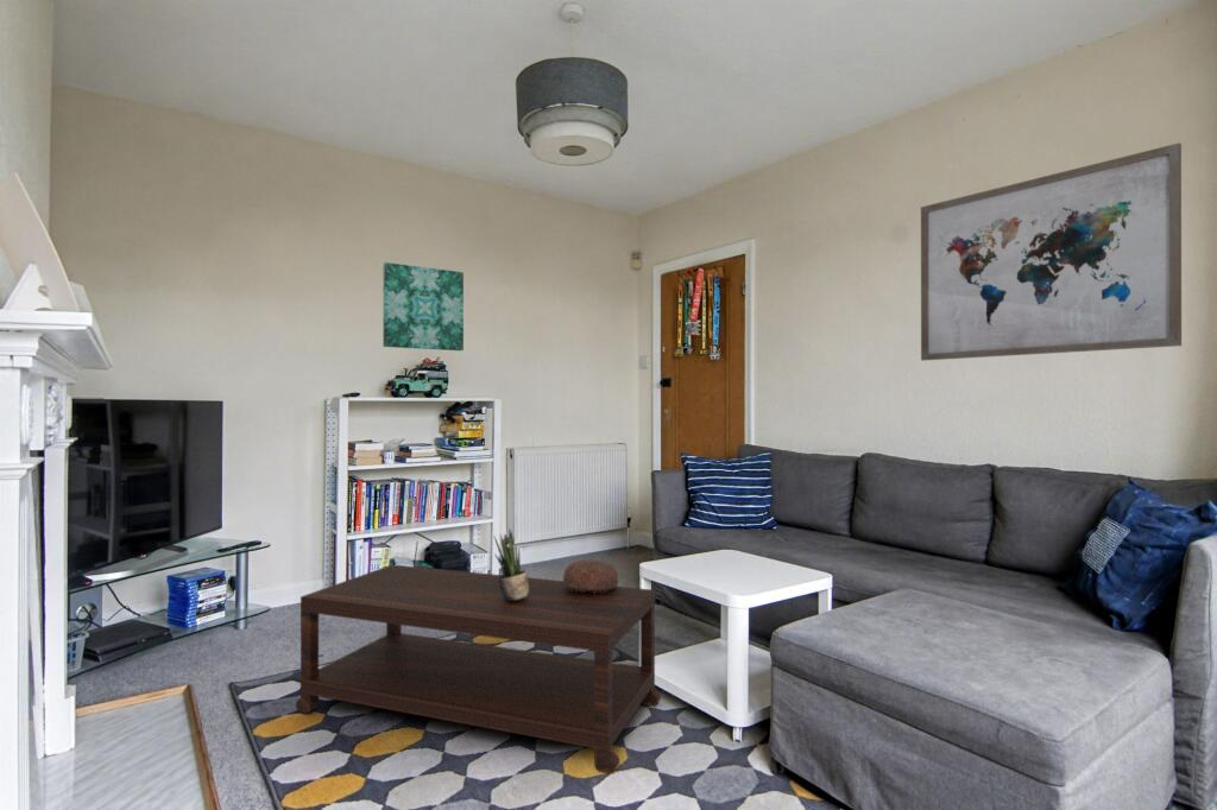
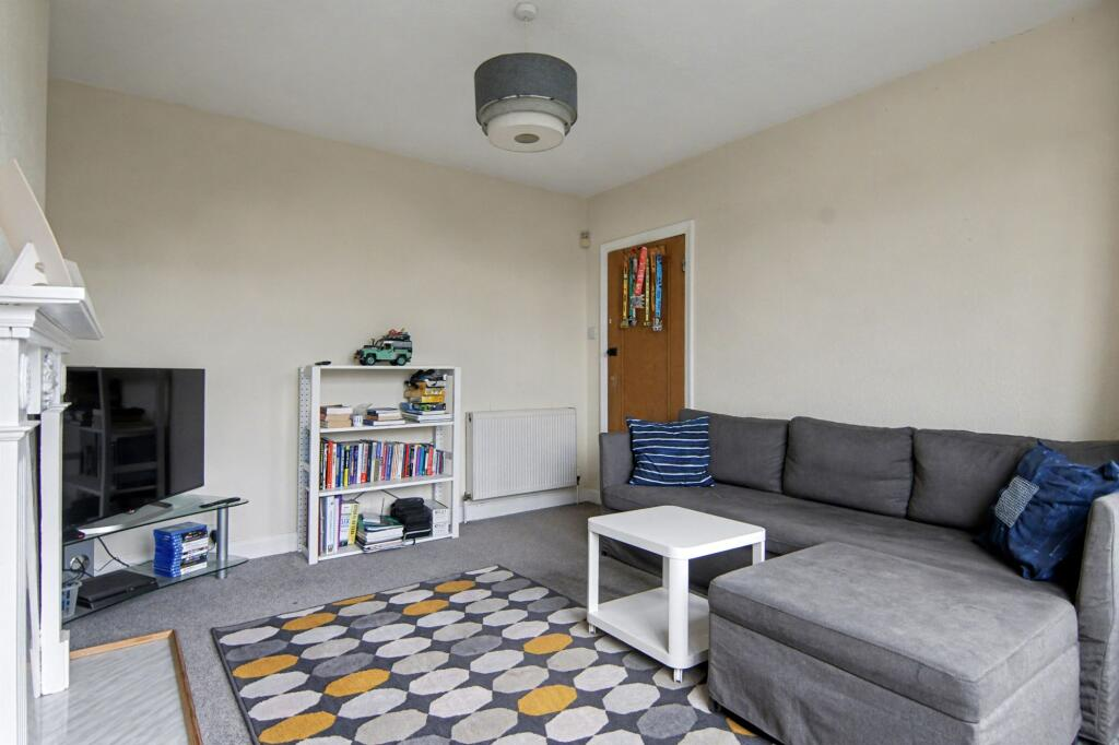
- coffee table (480, 650)
- wall art (1033, 266)
- decorative bowl (591, 574)
- wall art (424, 308)
- potted plant (510, 562)
